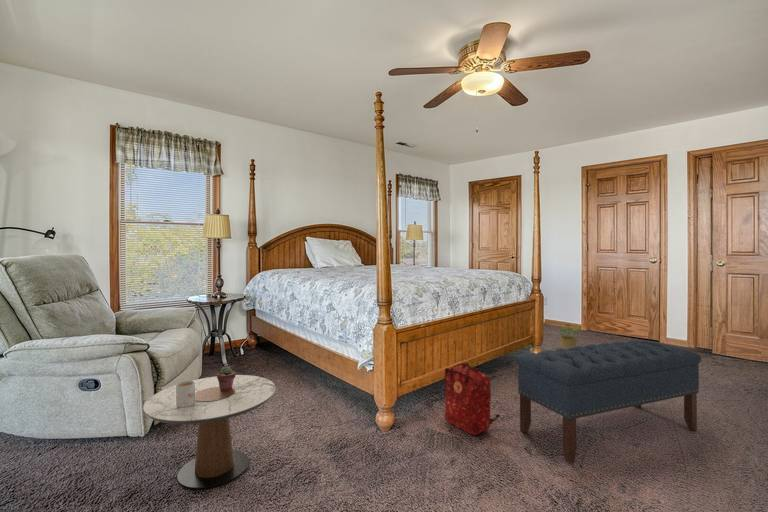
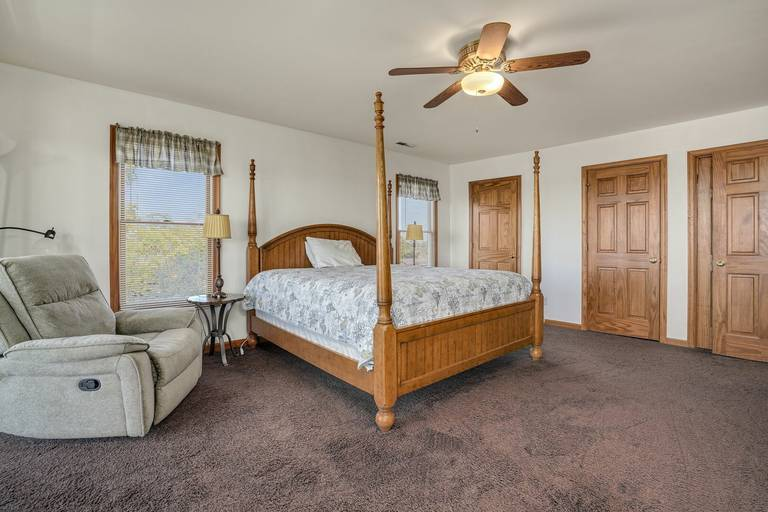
- potted succulent (226, 377)
- bench (608, 390)
- mug (186, 392)
- potted plant (567, 336)
- side table (214, 430)
- backpack (468, 392)
